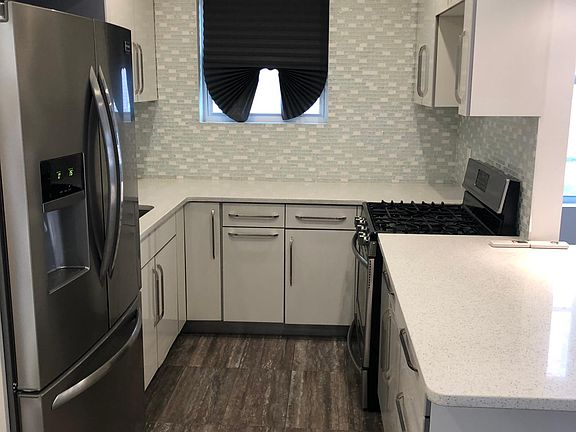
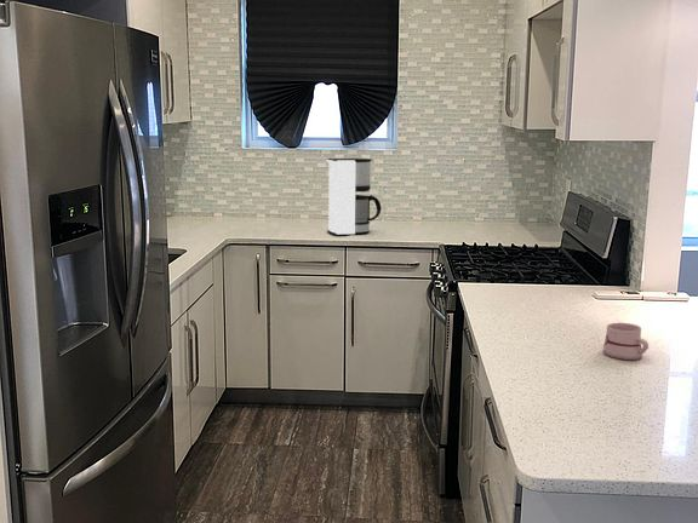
+ mug (625, 340)
+ coffee maker (354, 195)
